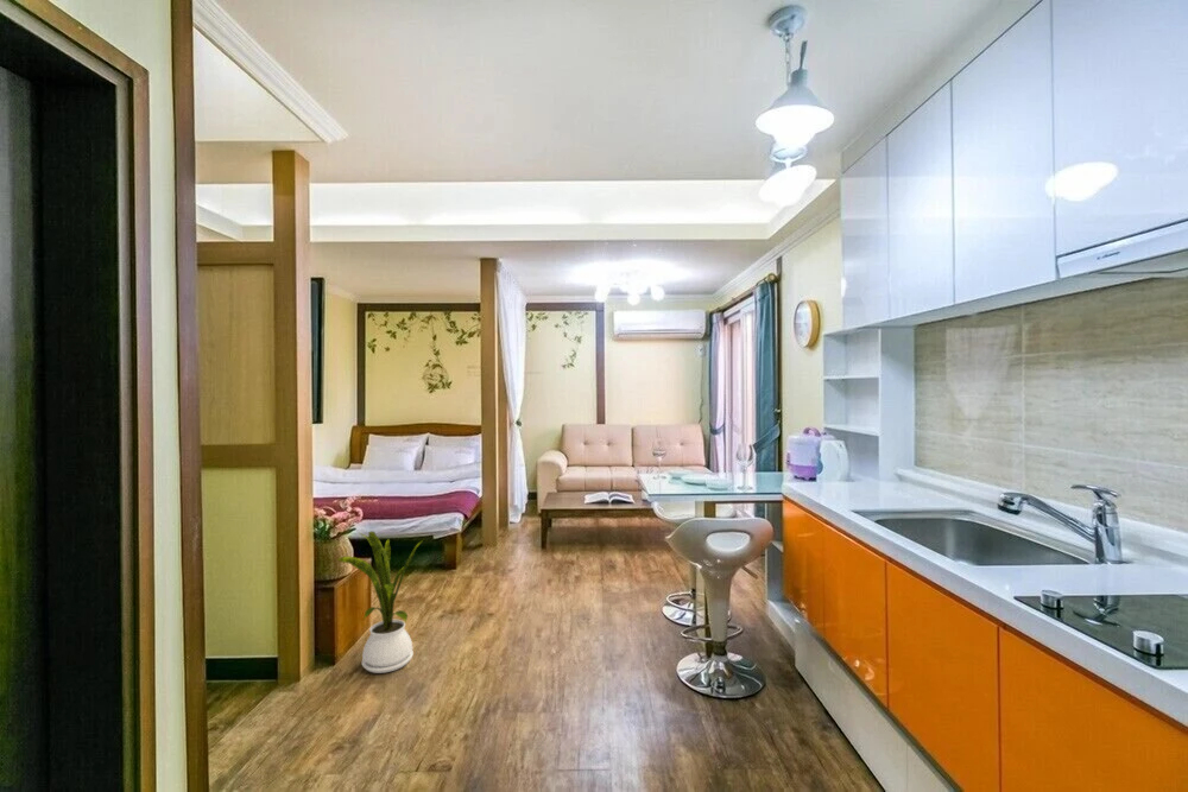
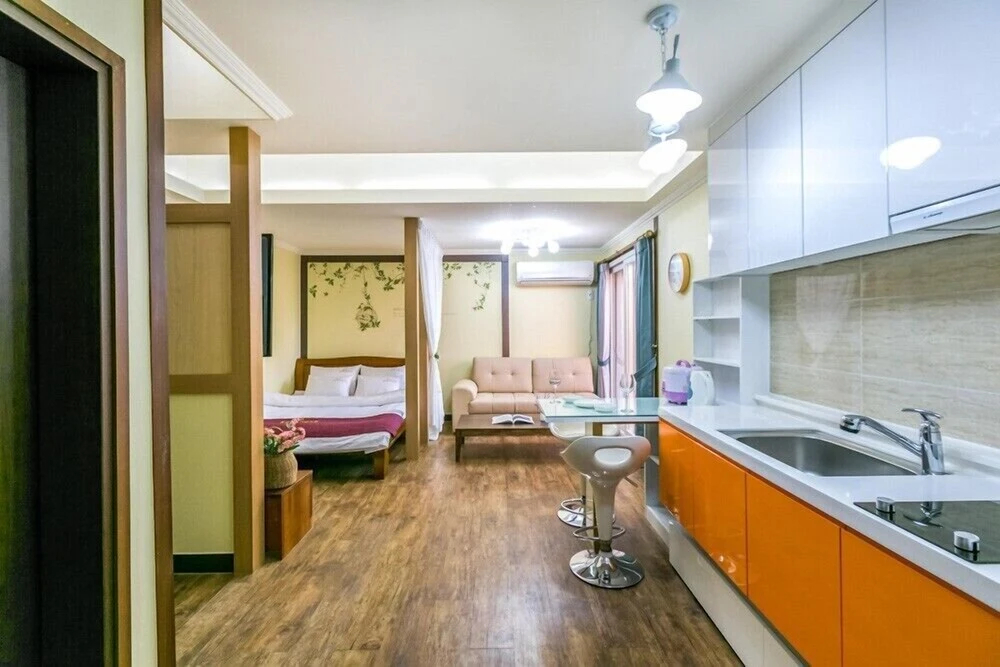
- house plant (384, 591)
